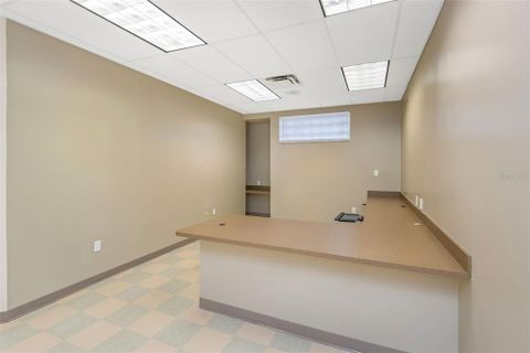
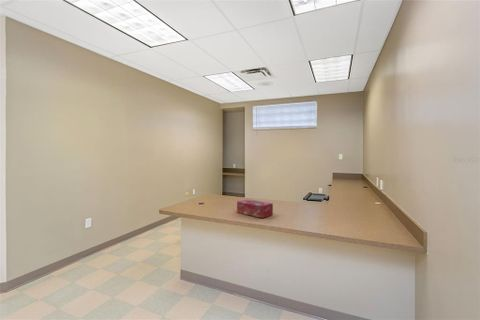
+ tissue box (254, 207)
